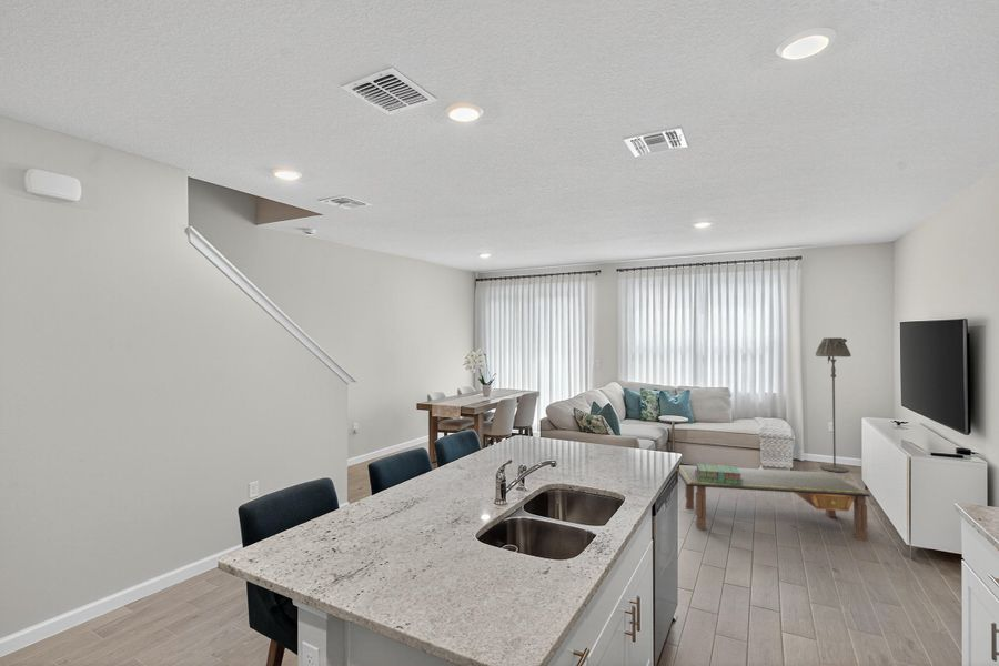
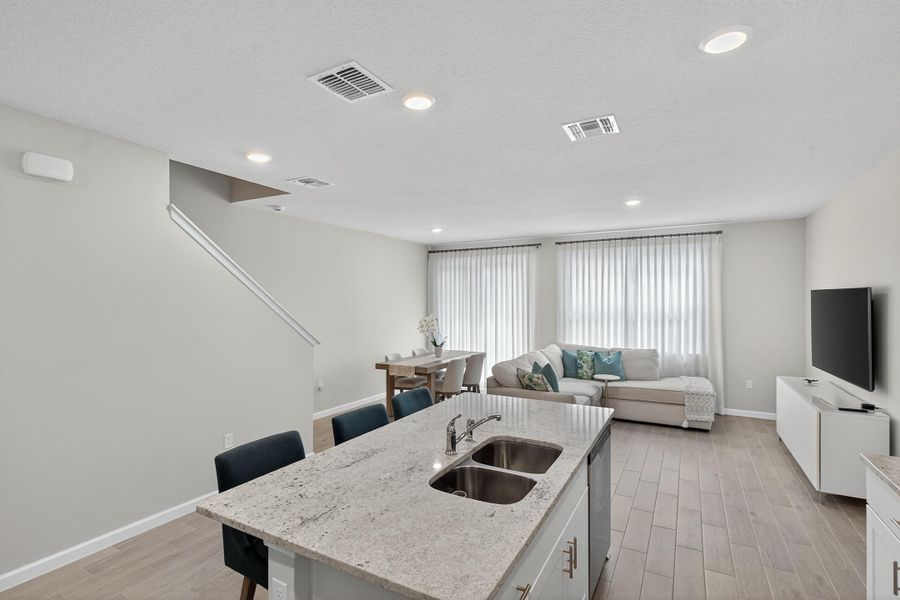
- floor lamp (833, 403)
- coffee table (763, 490)
- stack of books (717, 473)
